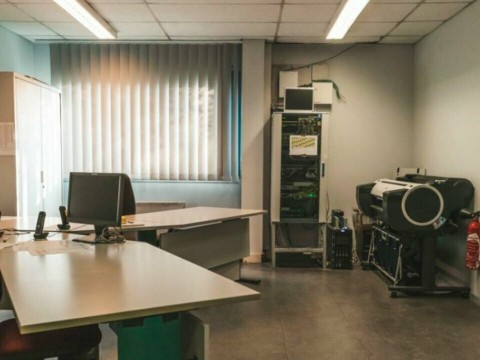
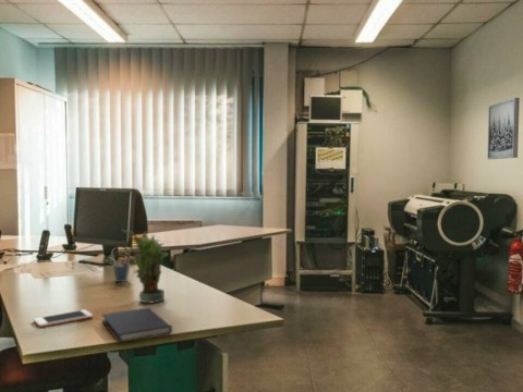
+ wall art (502, 130)
+ diary (135, 322)
+ potted plant (145, 264)
+ pen holder (121, 268)
+ cell phone (63, 317)
